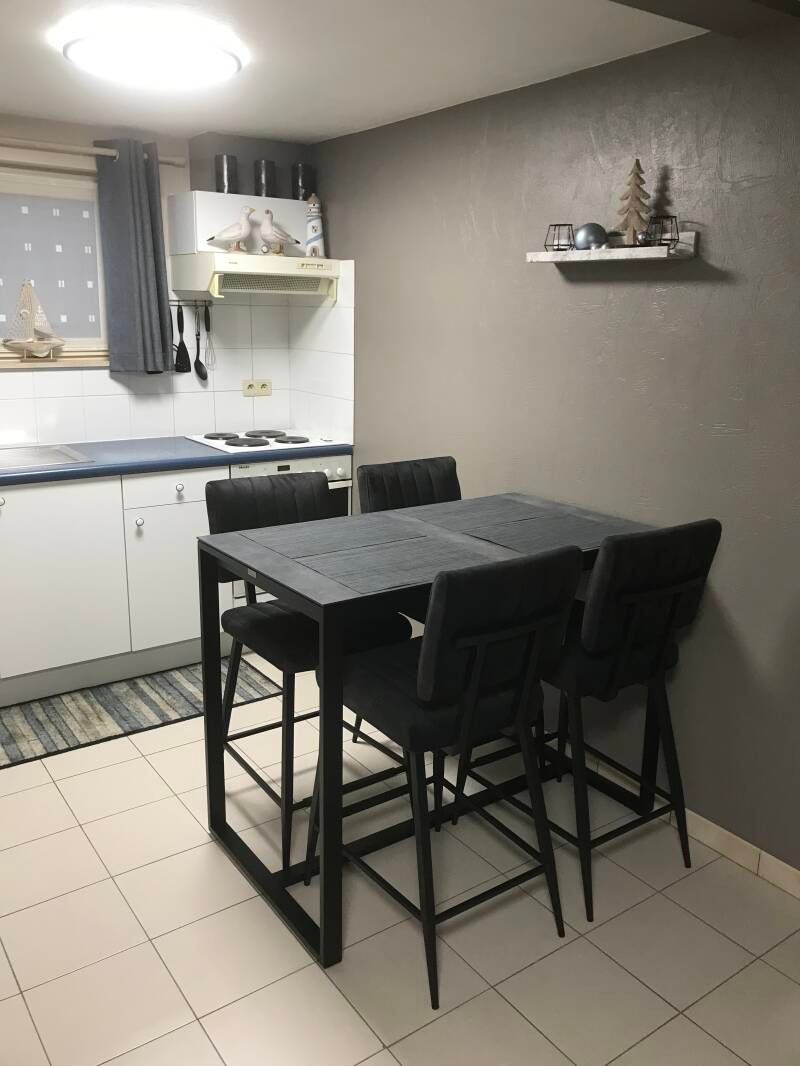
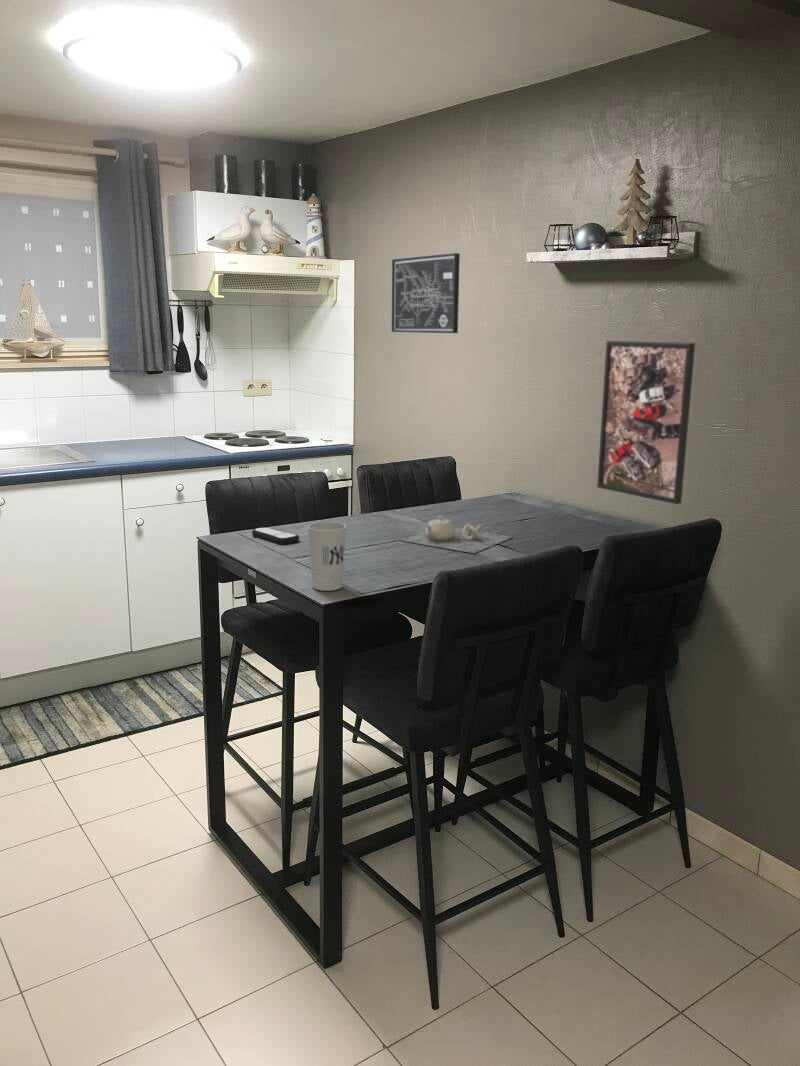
+ cup (327, 556)
+ remote control (274, 535)
+ wall art (423, 294)
+ teapot (457, 528)
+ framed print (642, 420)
